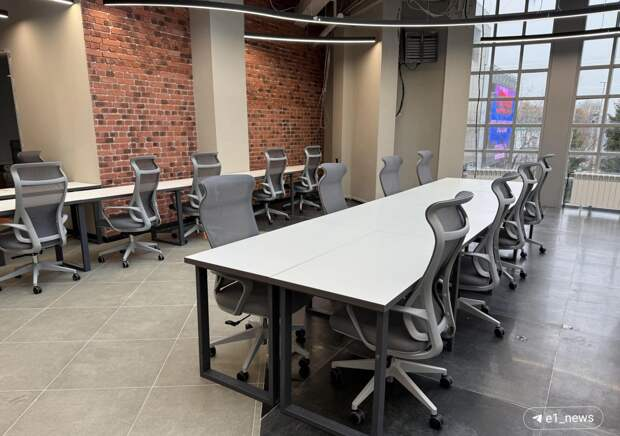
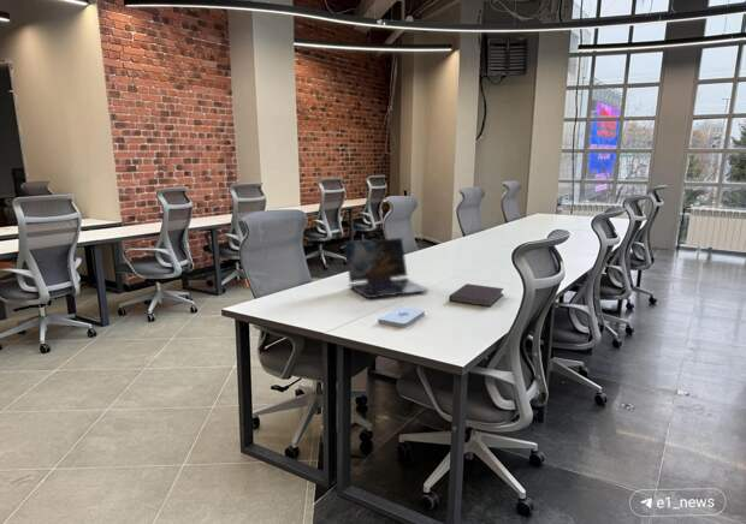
+ laptop (385, 267)
+ notebook (476, 294)
+ notepad (402, 316)
